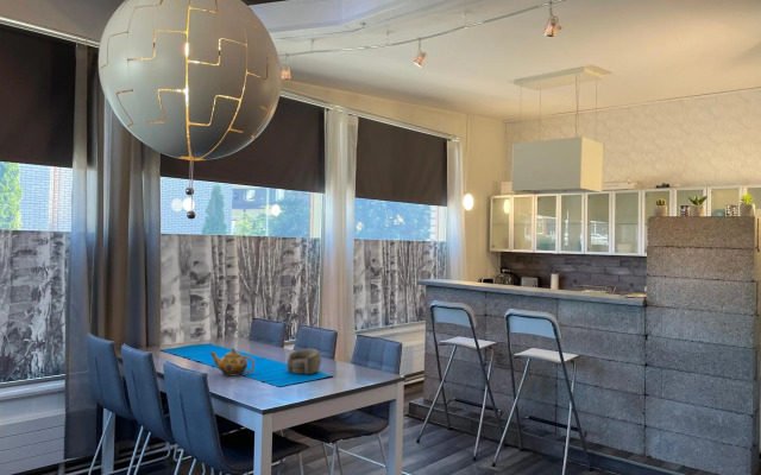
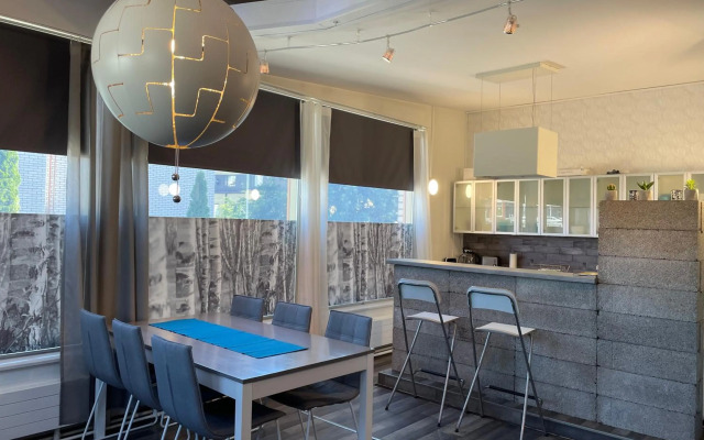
- decorative bowl (304, 360)
- teapot (232, 361)
